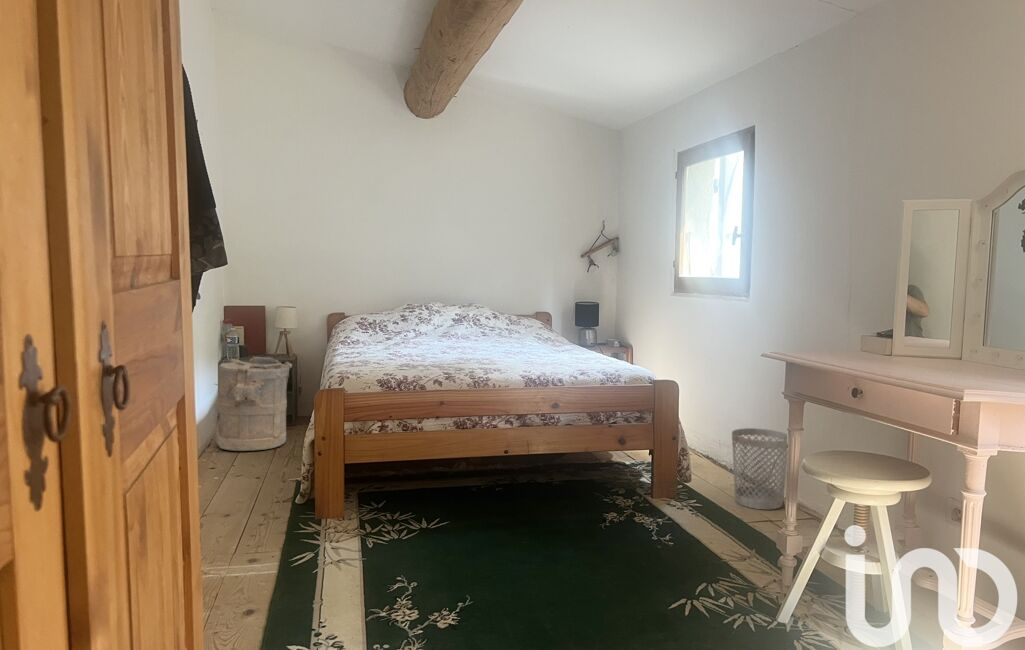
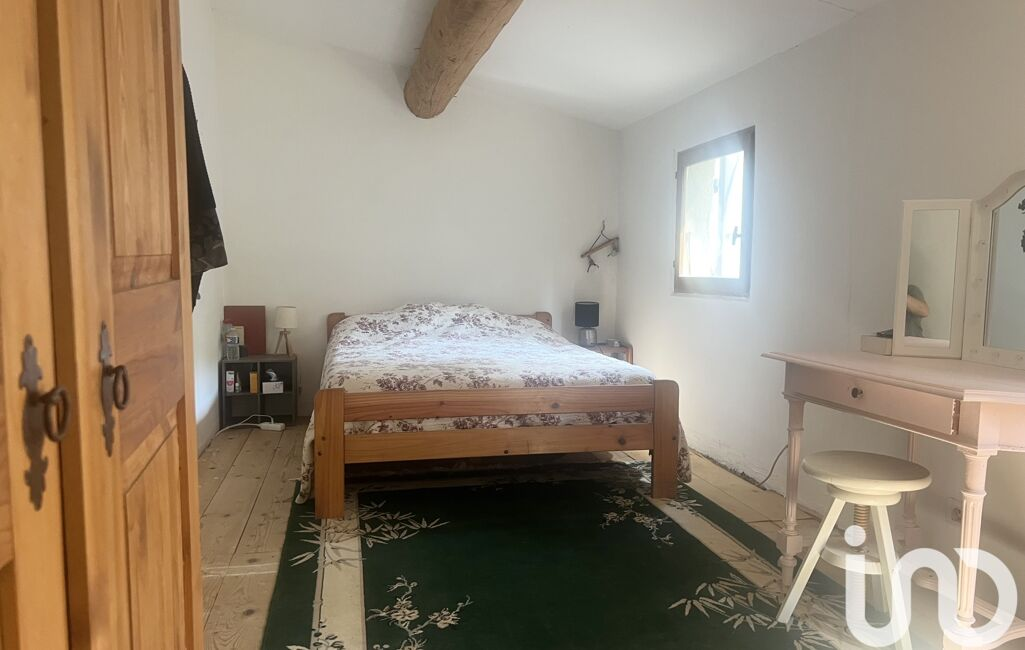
- laundry hamper (249, 401)
- wastebasket (759, 468)
